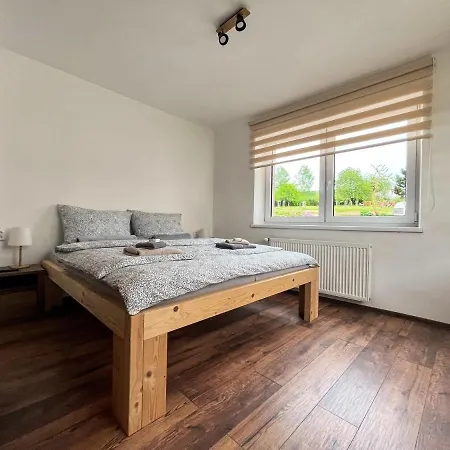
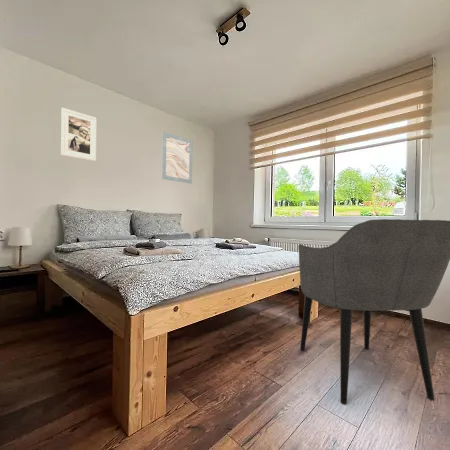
+ wall art (177, 158)
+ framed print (79, 135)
+ armchair (363, 298)
